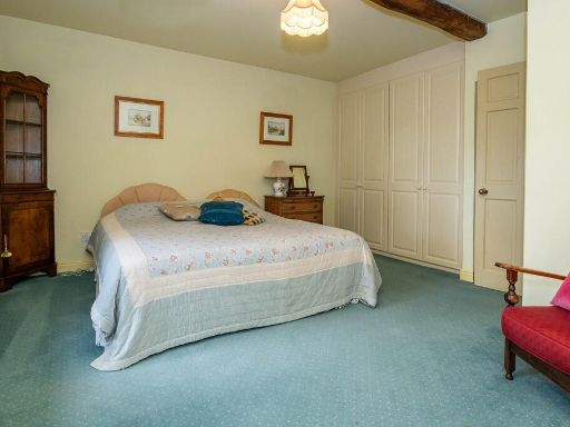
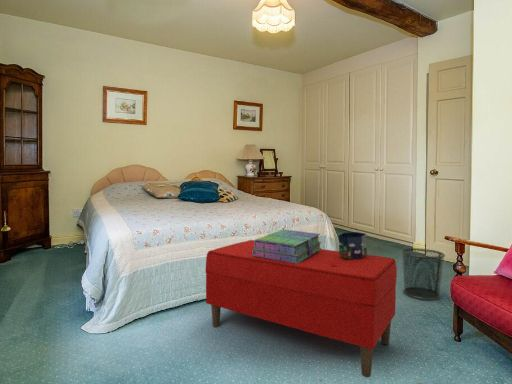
+ decorative box (353, 245)
+ waste bin (421, 273)
+ bench (297, 294)
+ stack of books (288, 245)
